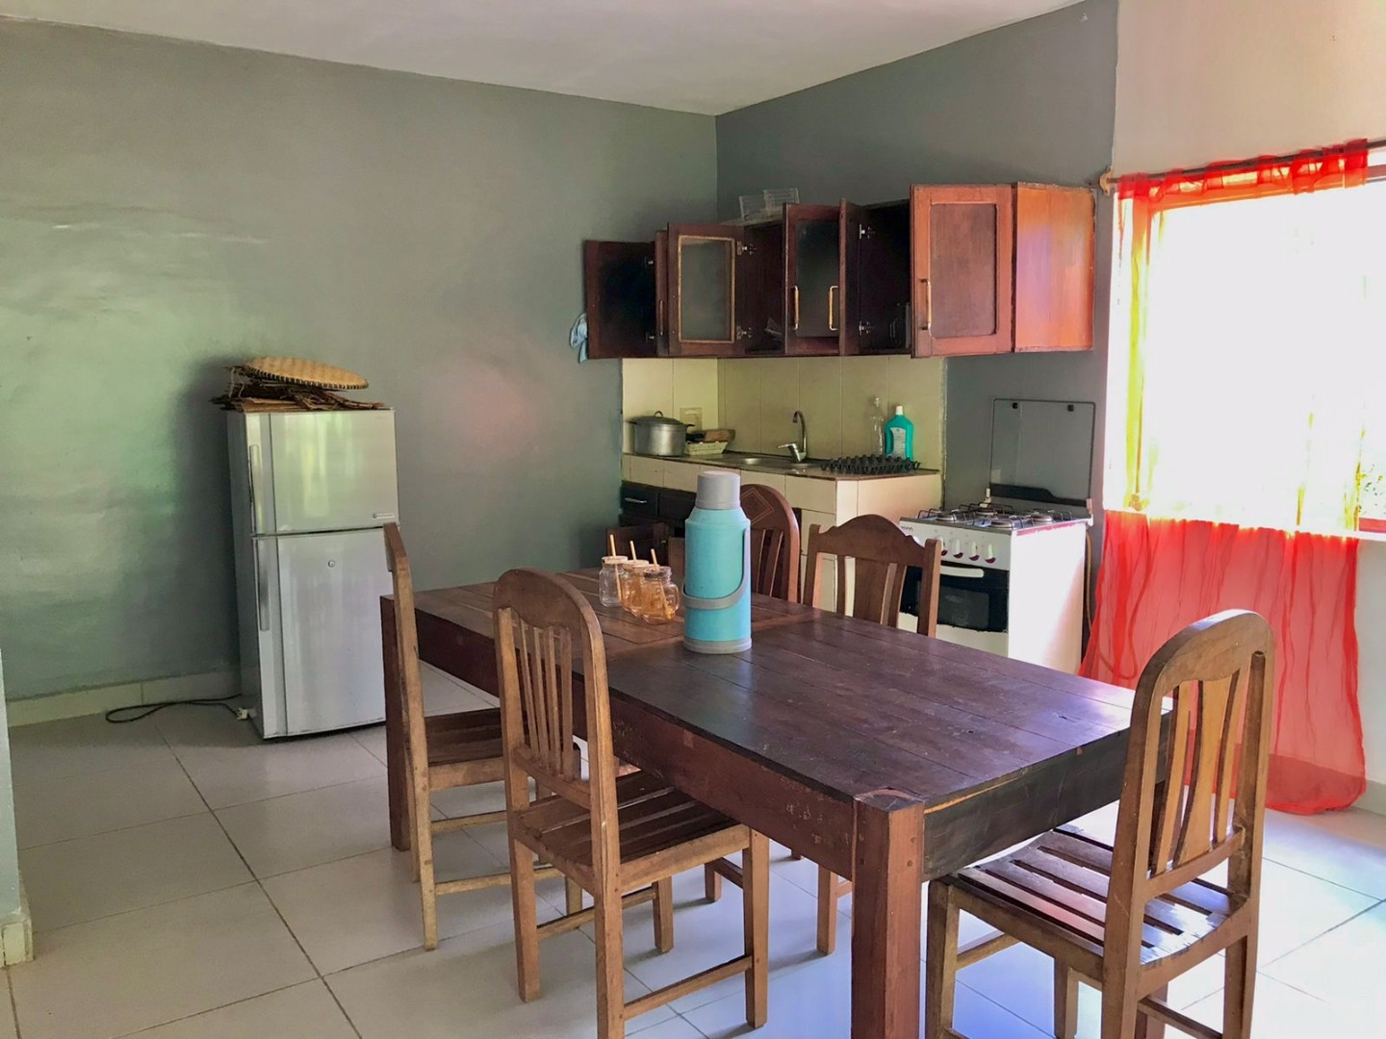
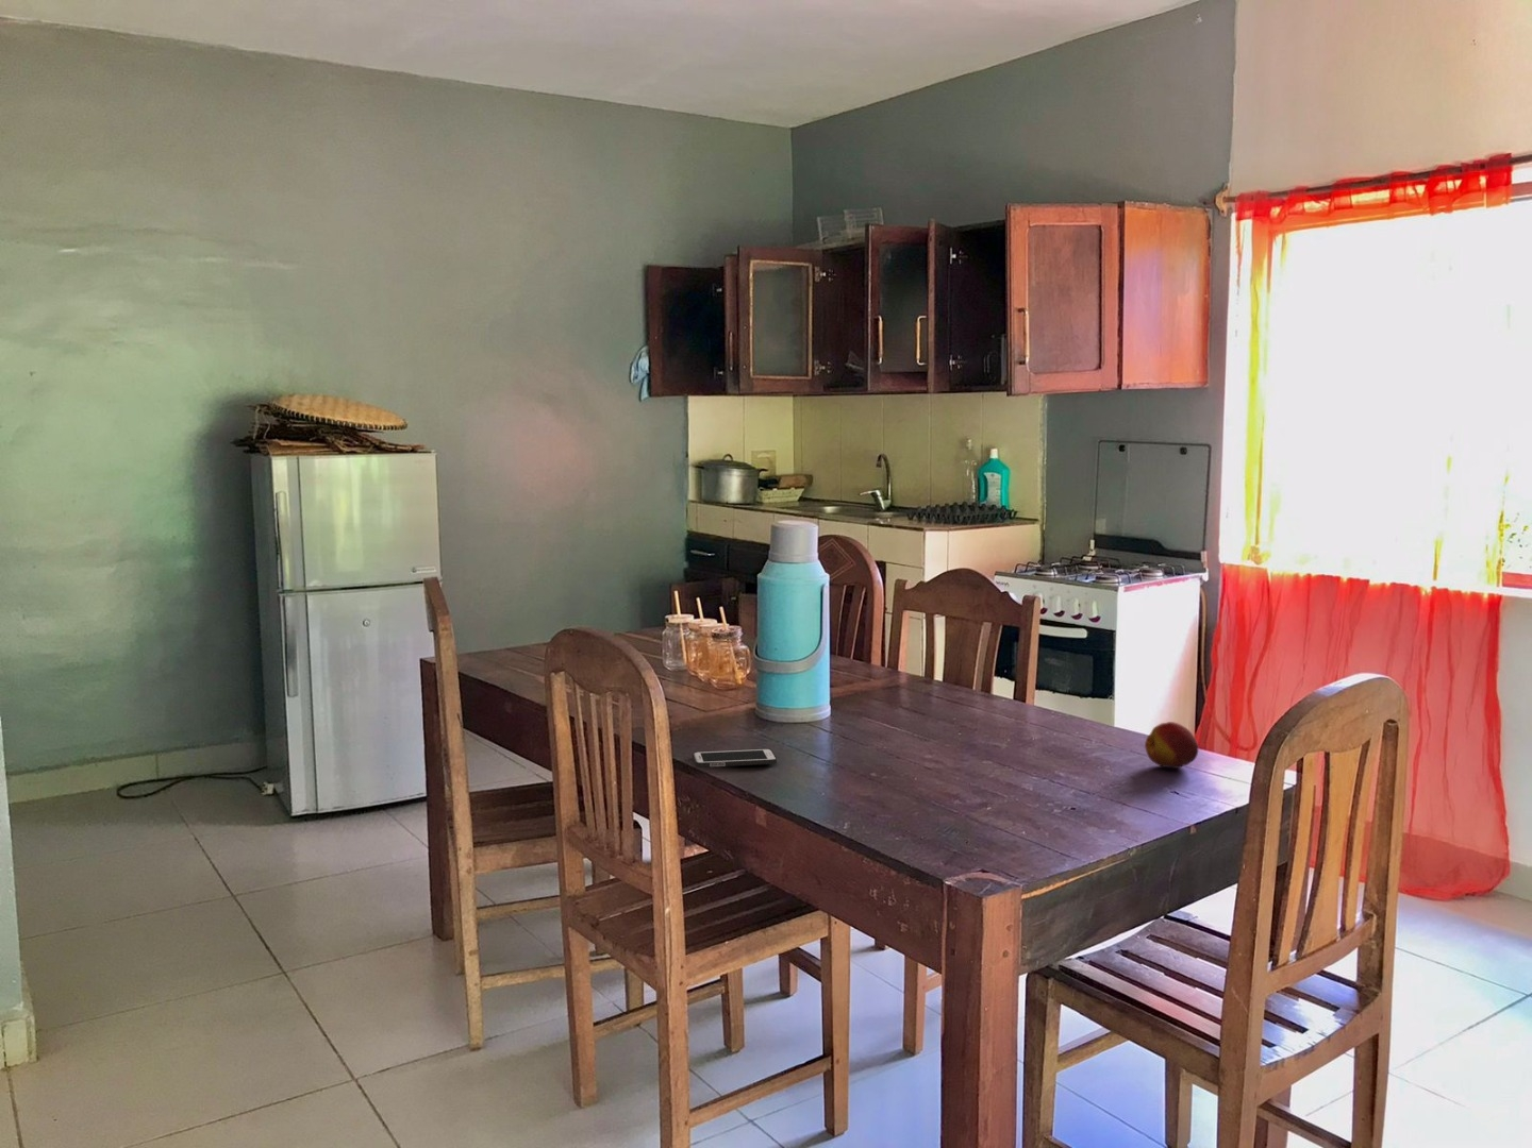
+ cell phone (735, 757)
+ fruit (1171, 744)
